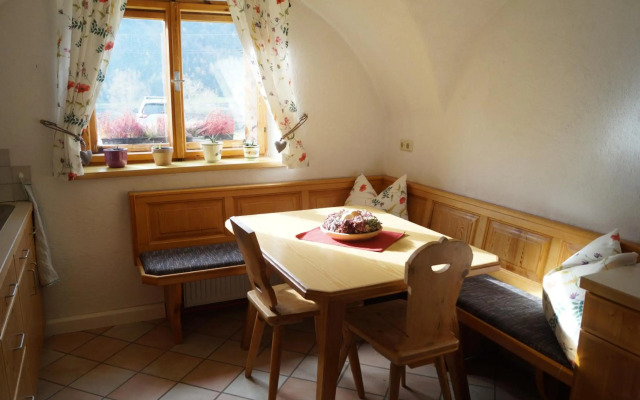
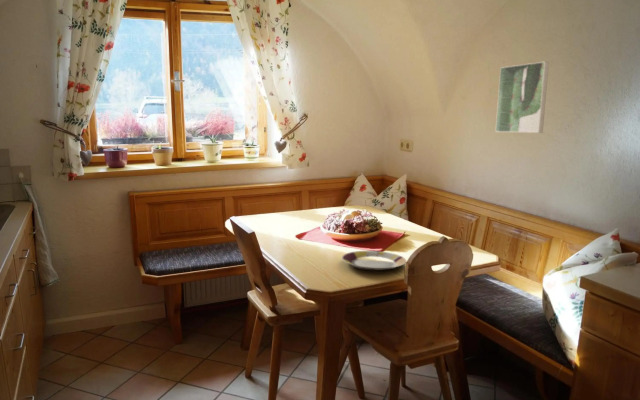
+ plate (373, 261)
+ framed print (520, 98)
